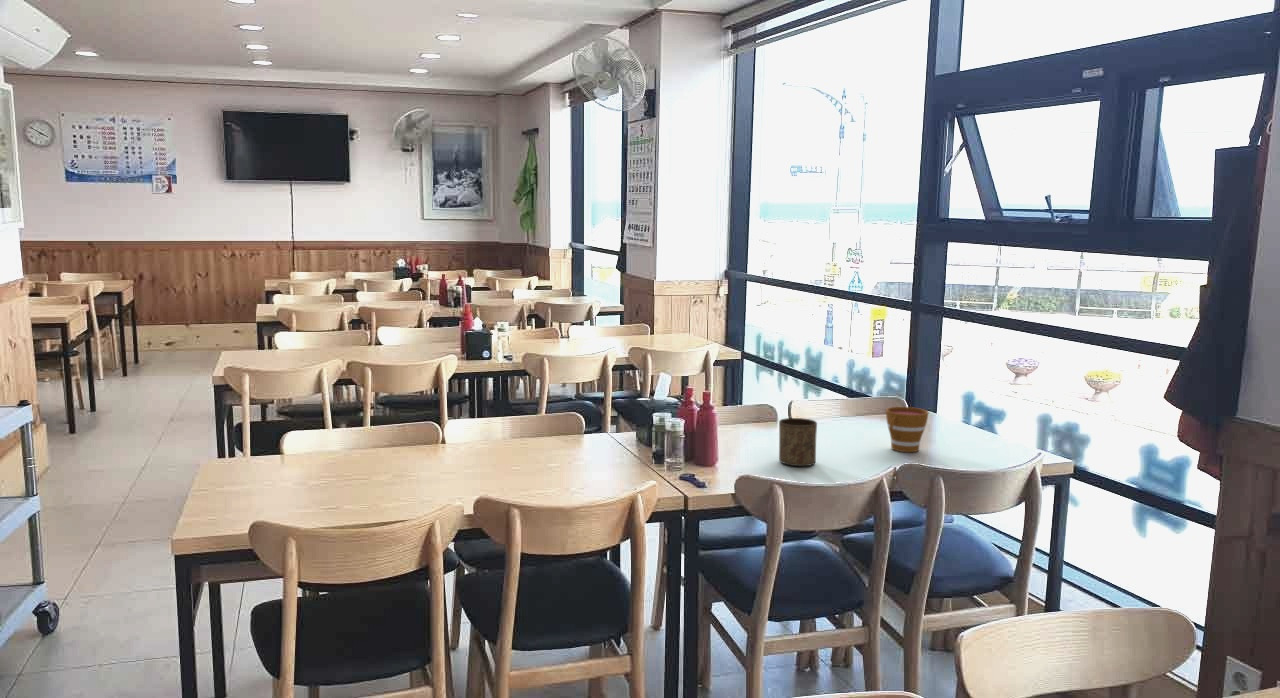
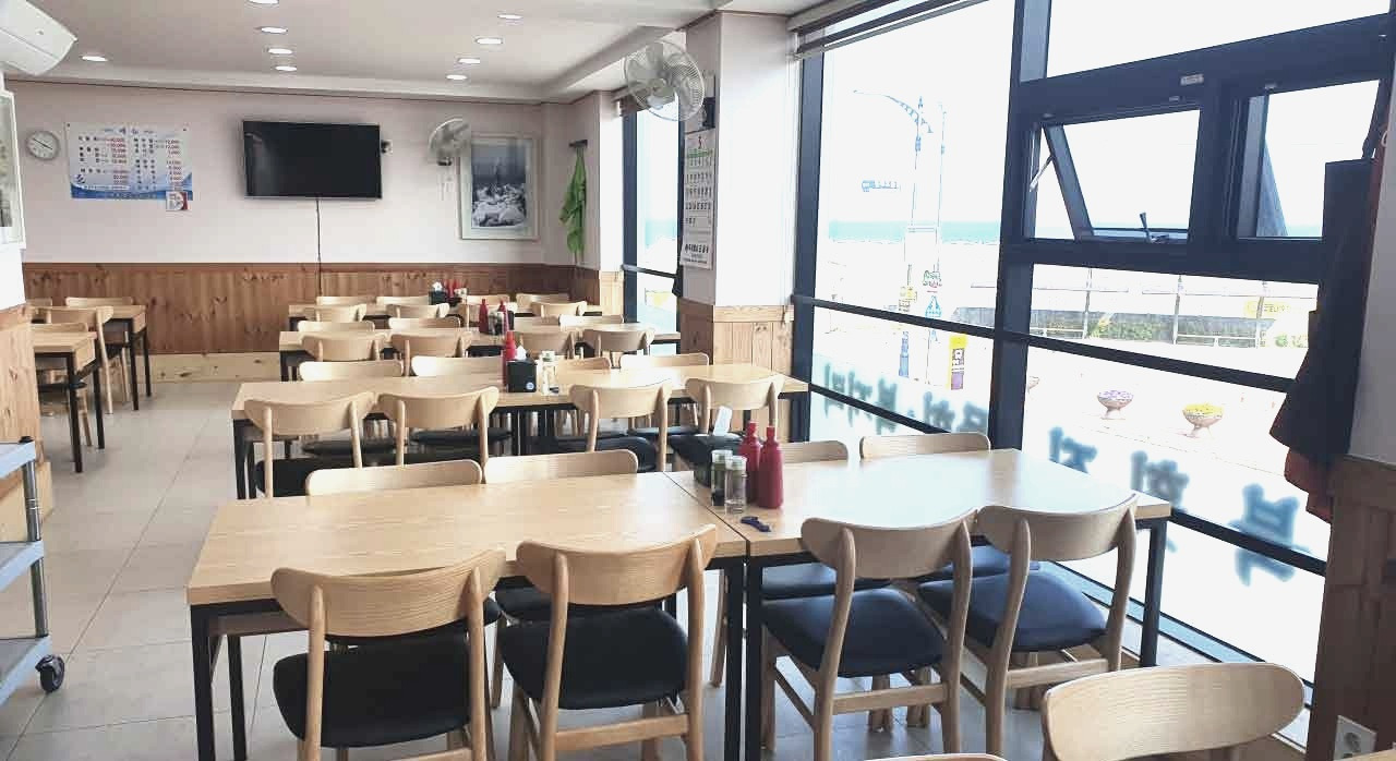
- cup (904, 430)
- cup (797, 442)
